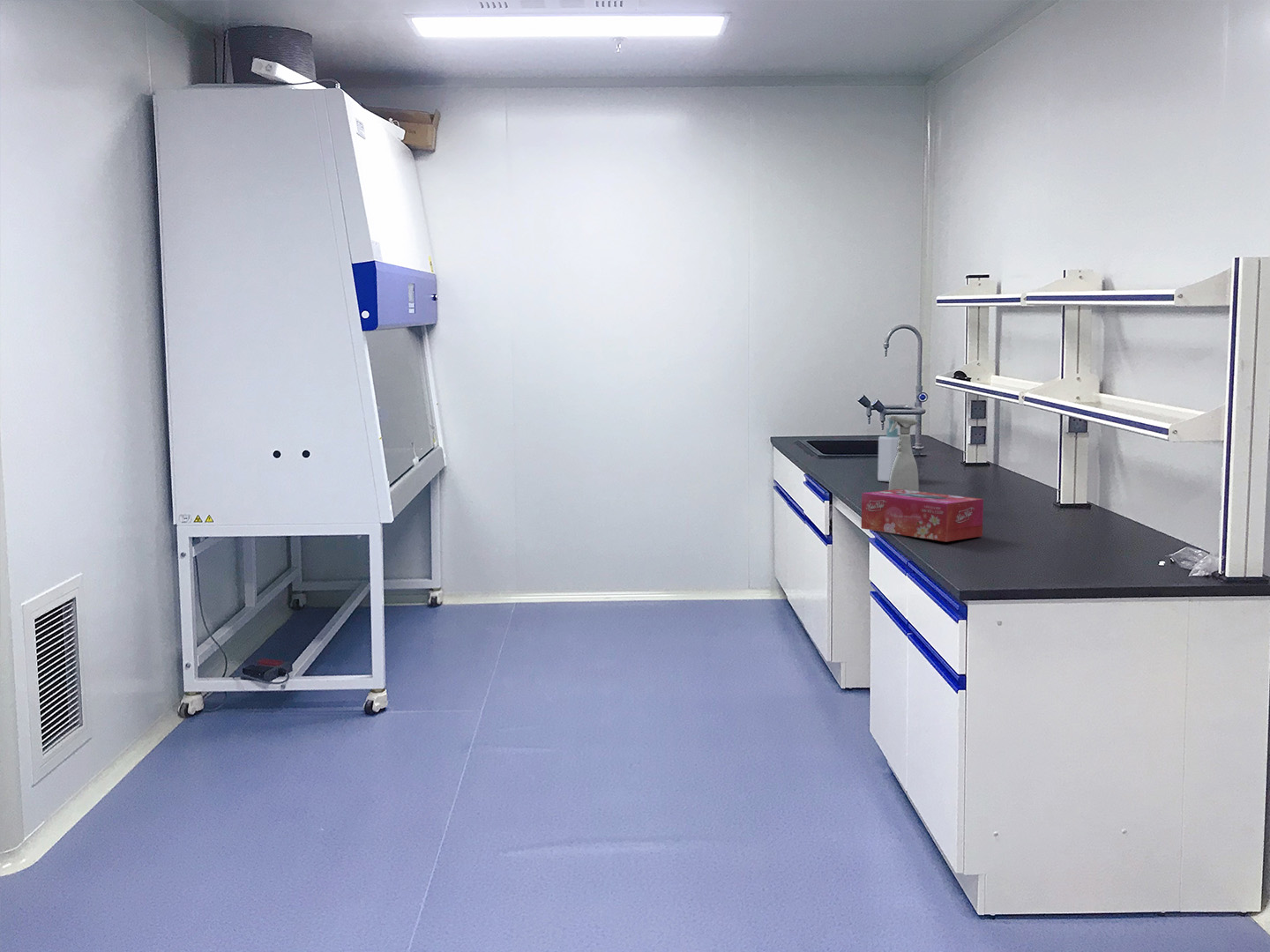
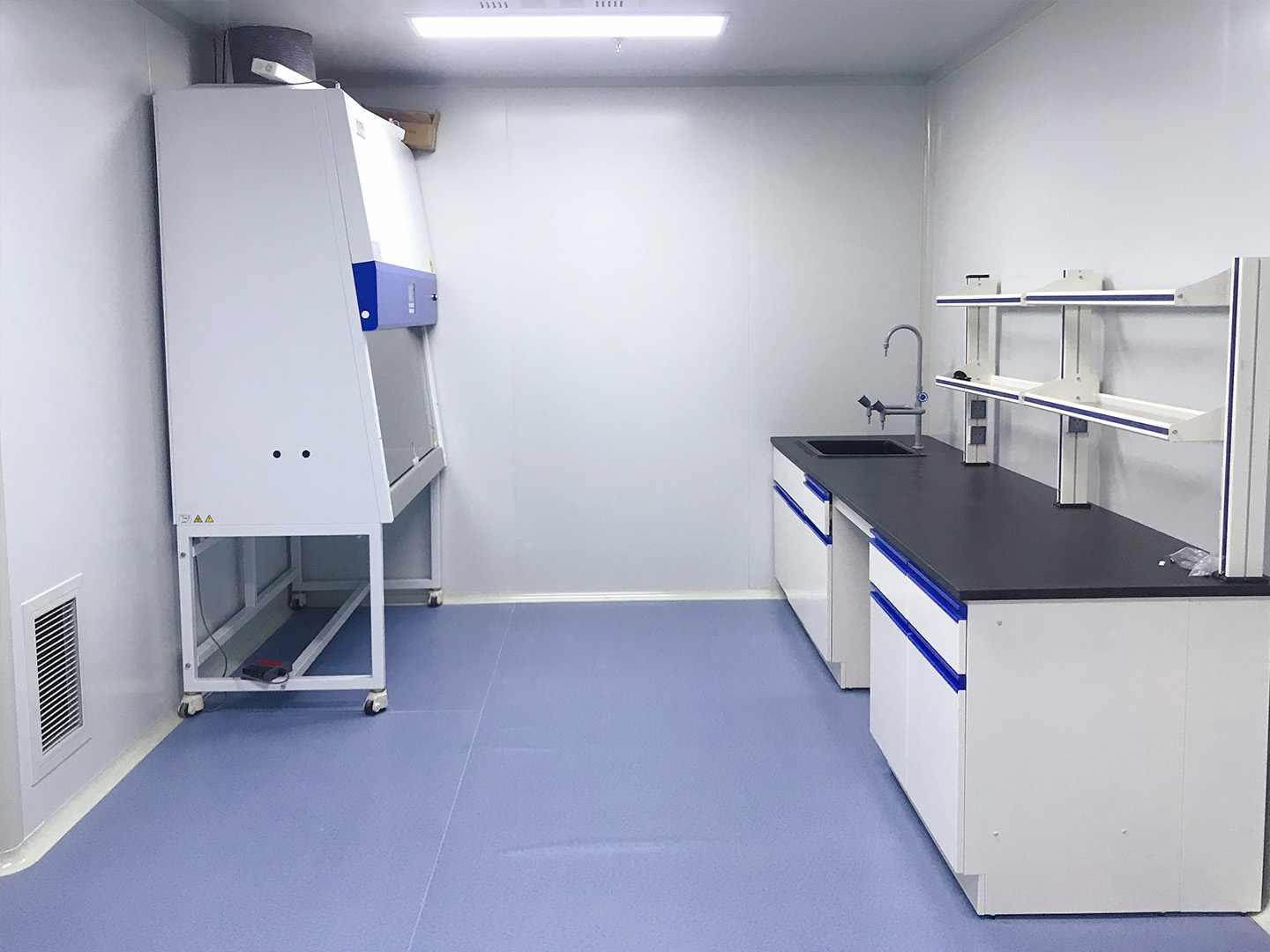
- soap bottle (892, 449)
- tissue box (920, 514)
- spray bottle (904, 460)
